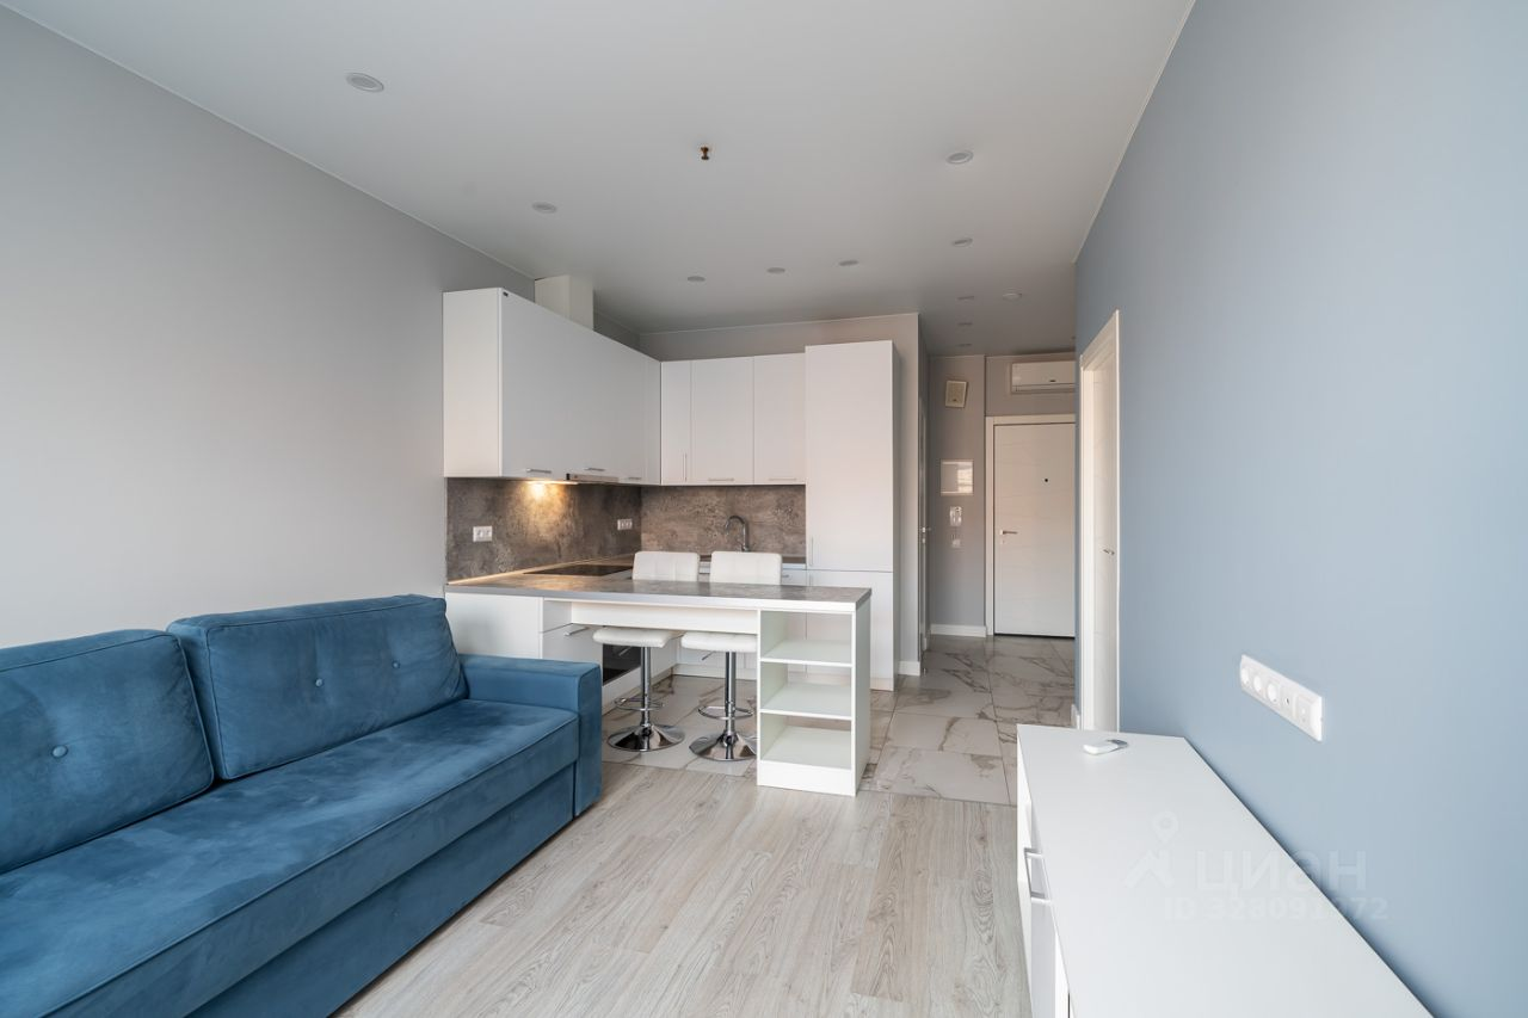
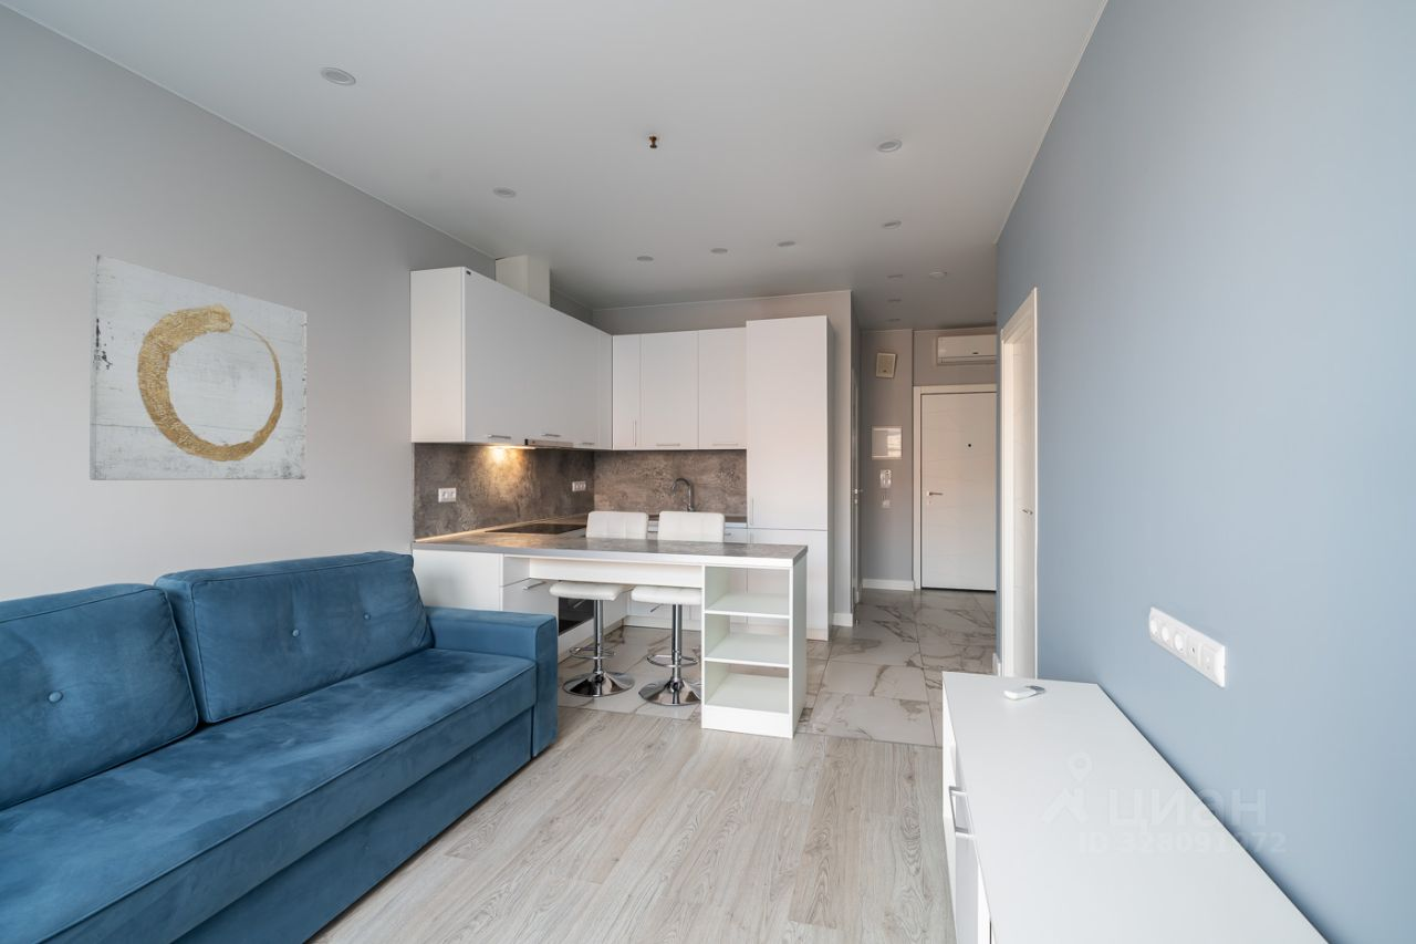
+ wall art (214, 383)
